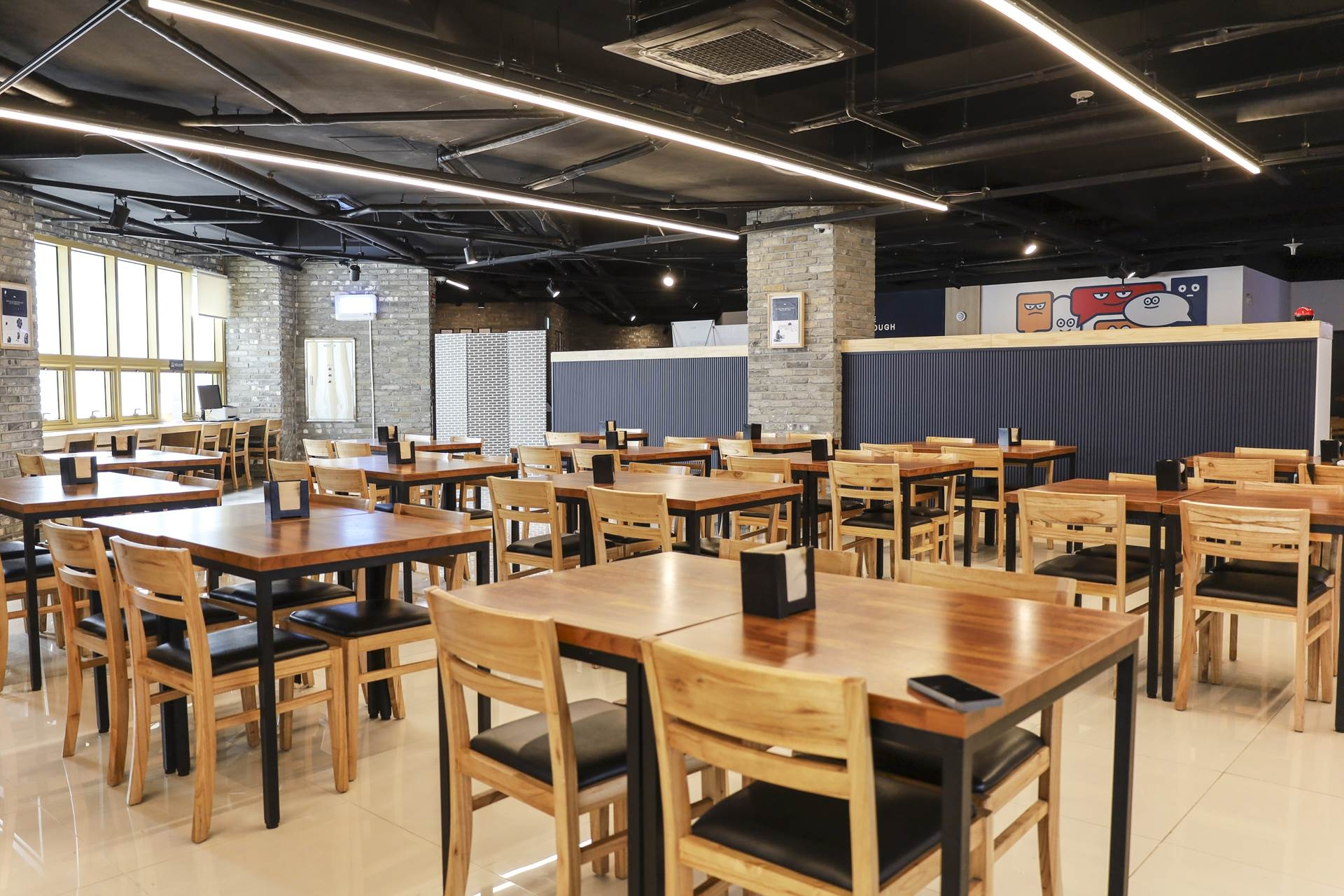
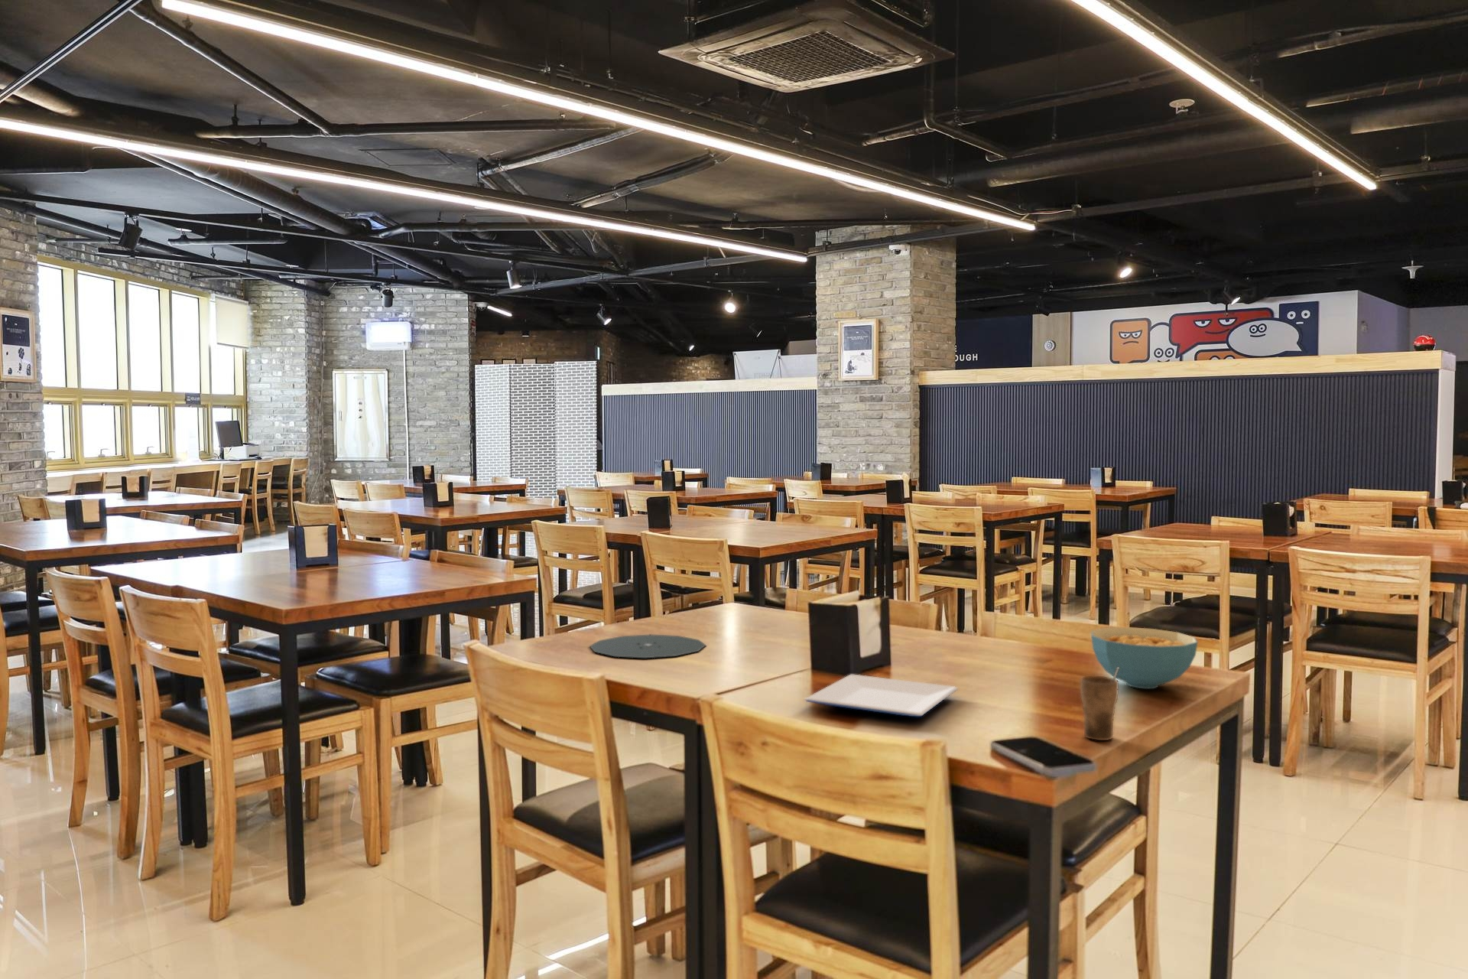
+ plate (648, 645)
+ plate (883, 697)
+ cereal bowl (1143, 660)
+ cup (1099, 700)
